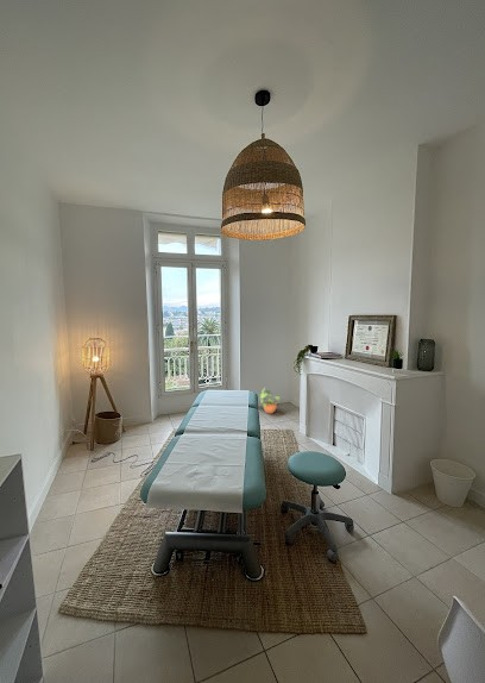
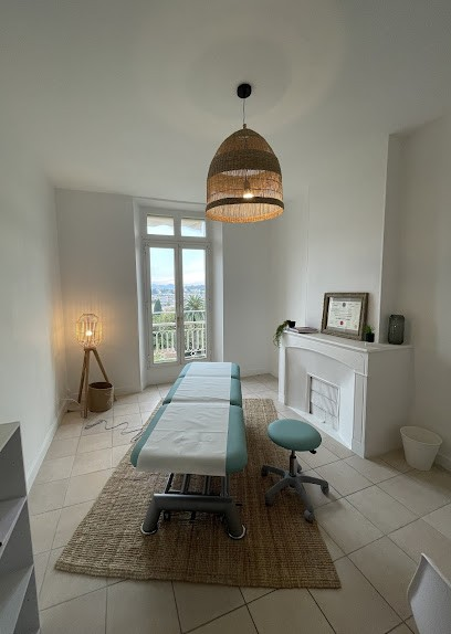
- potted plant (267, 400)
